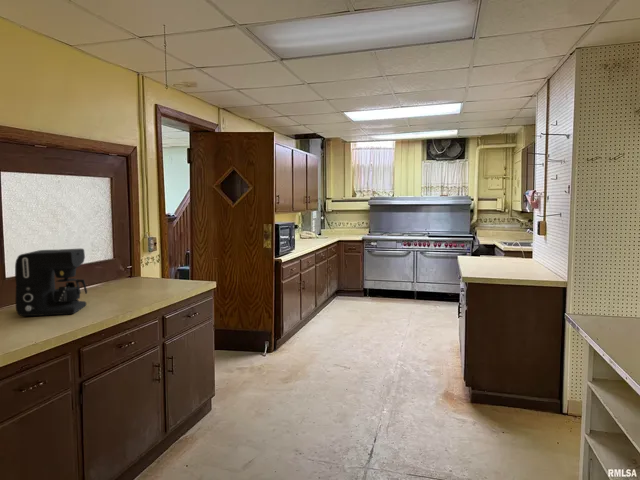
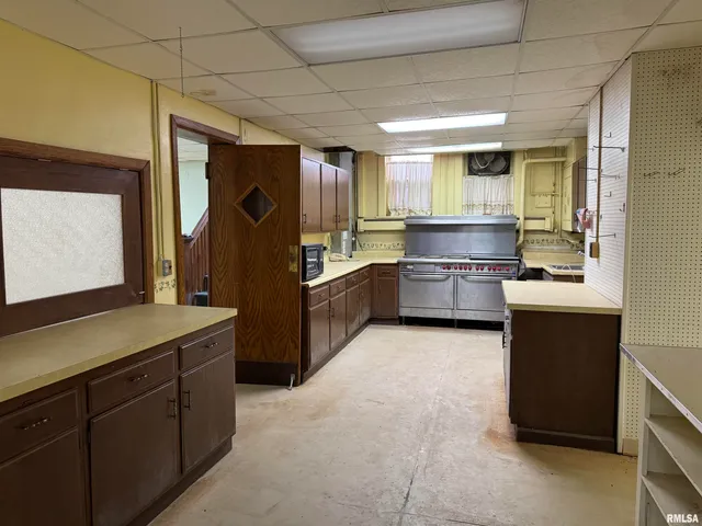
- coffee maker (54, 281)
